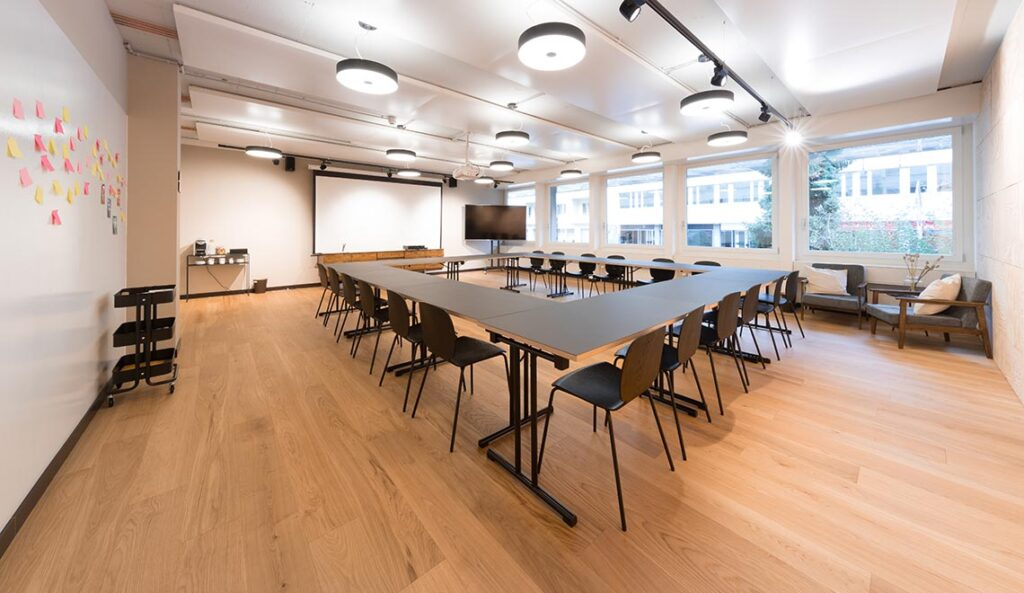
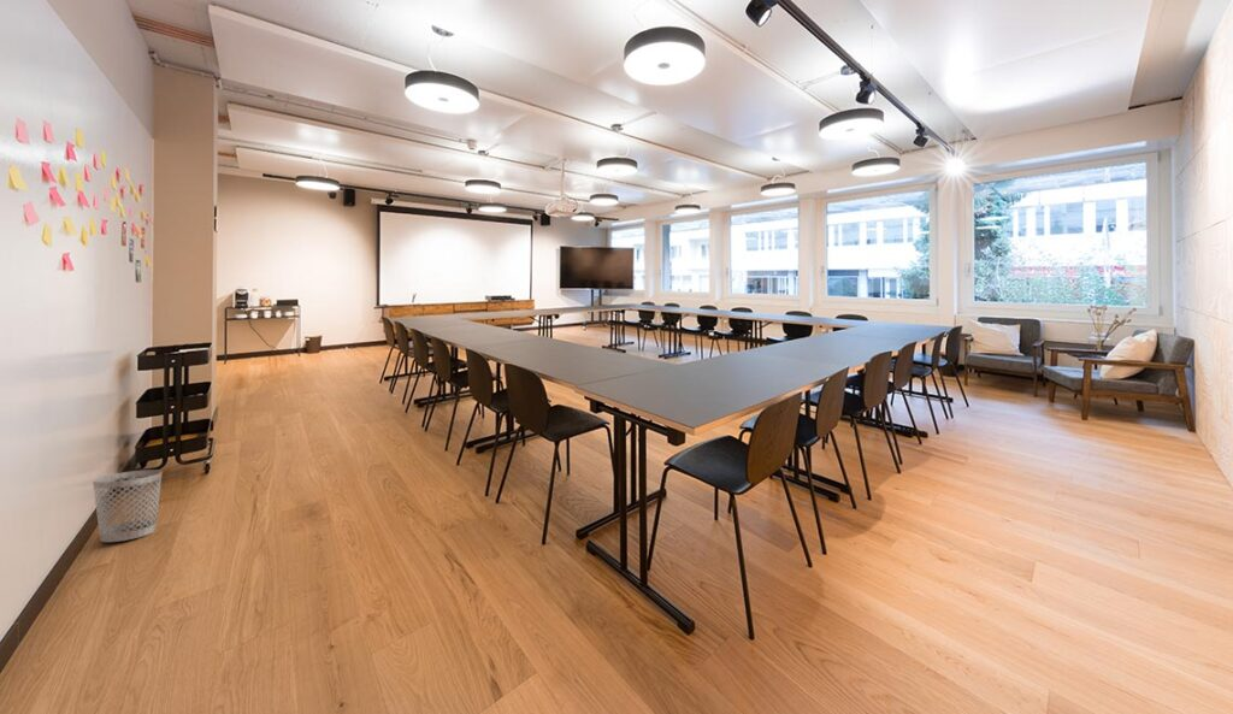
+ wastebasket (128, 504)
